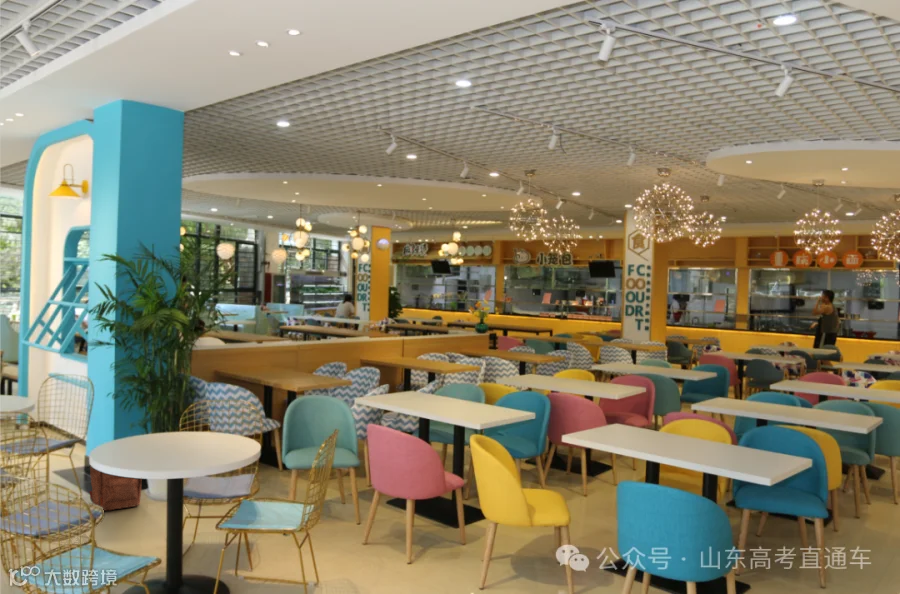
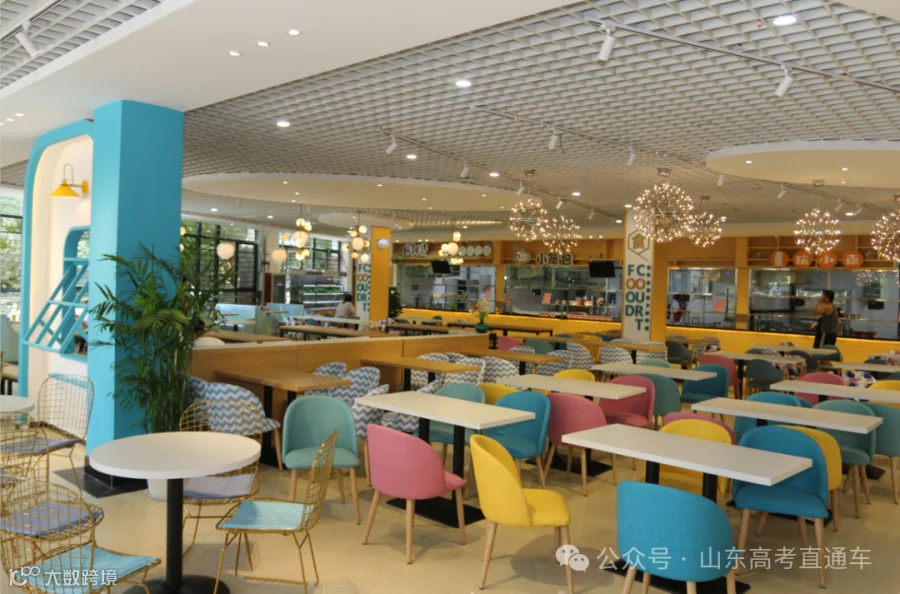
- backpack (116, 476)
